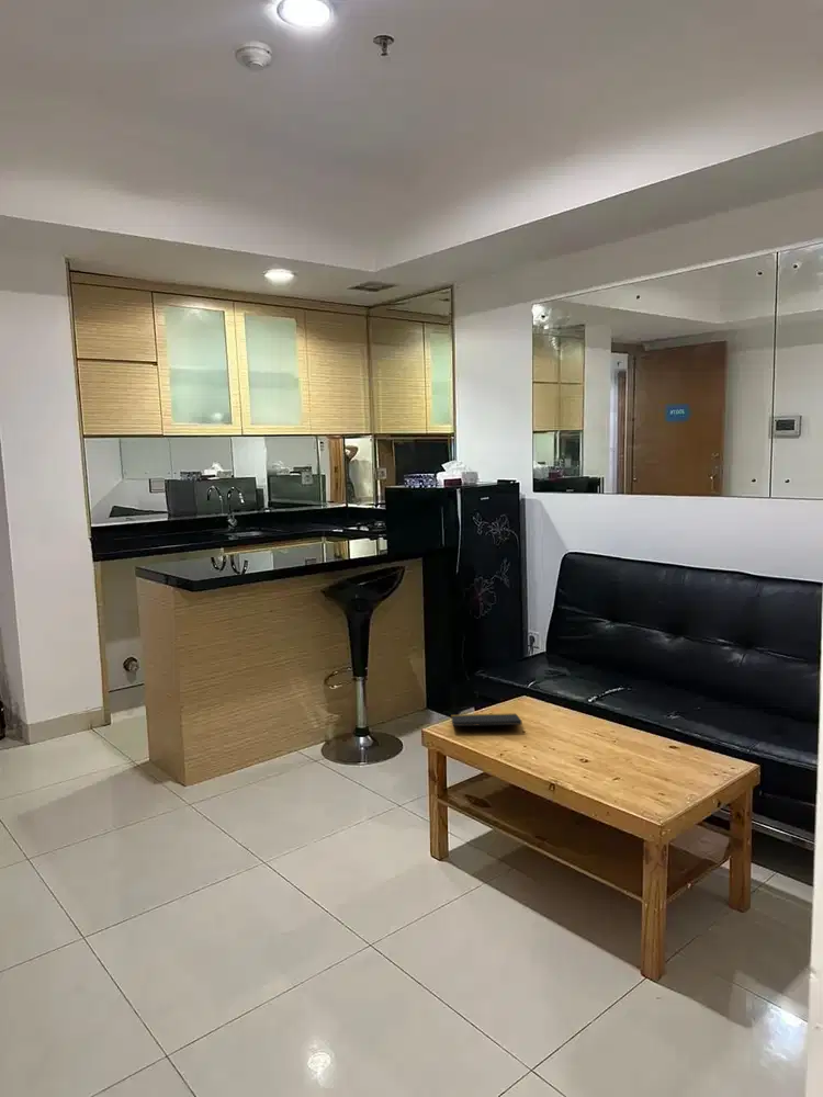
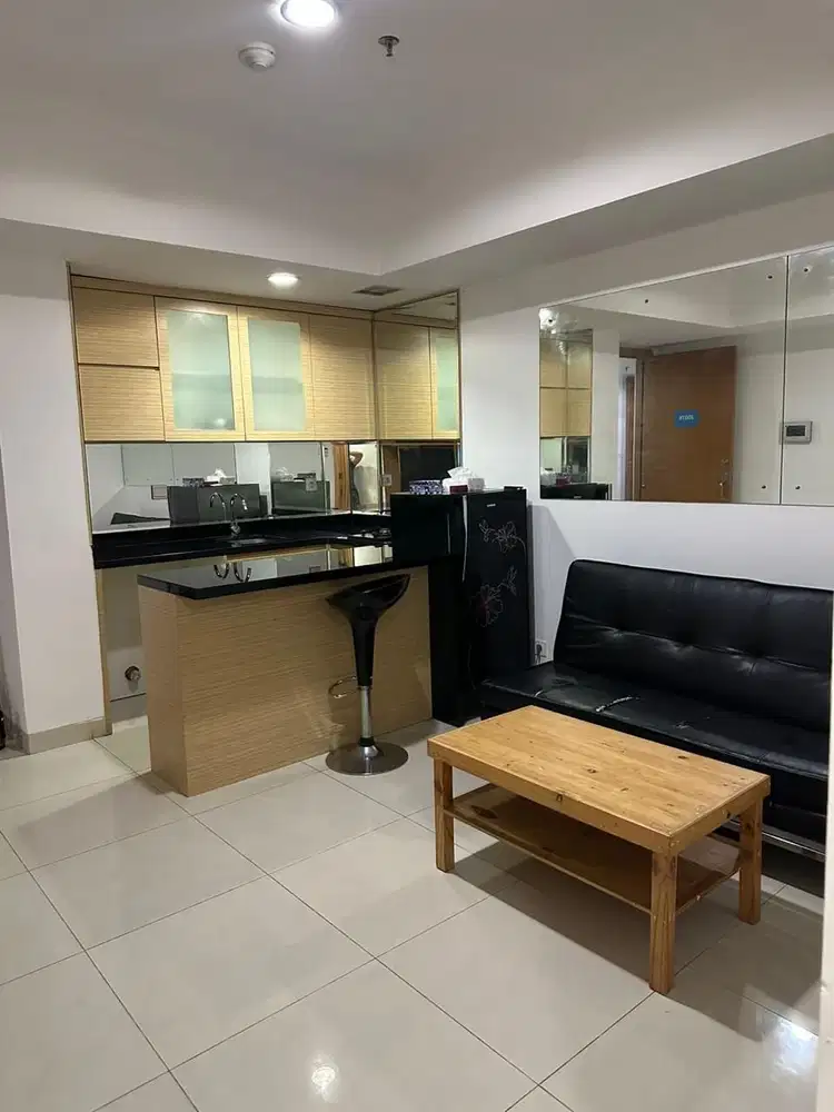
- notepad (485, 720)
